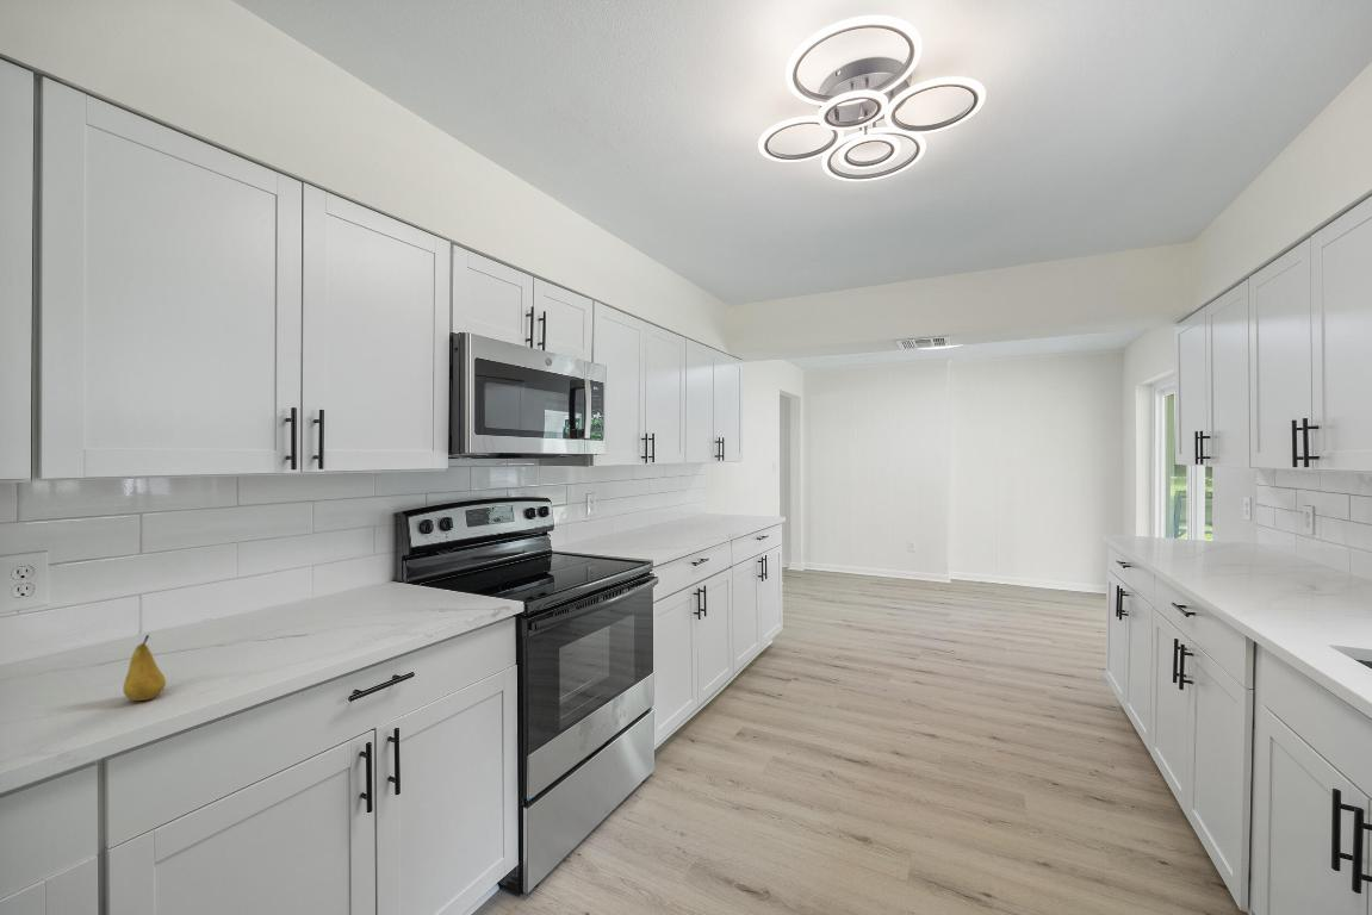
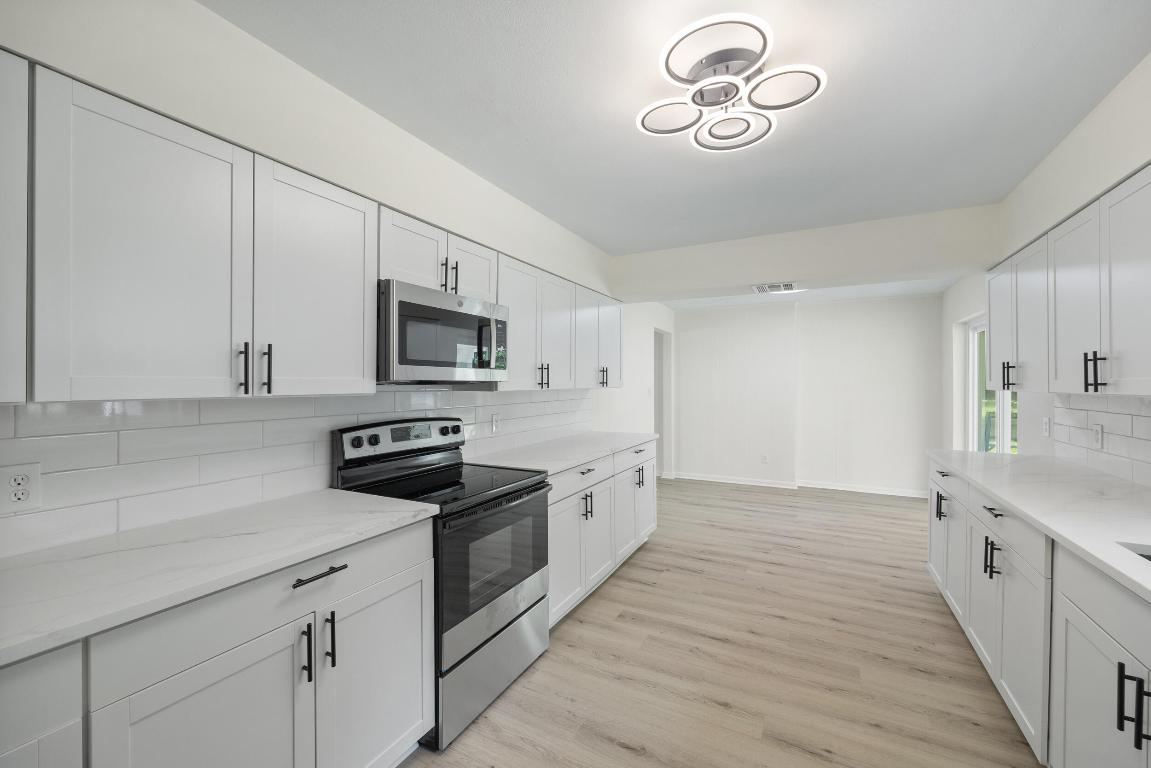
- fruit (144, 666)
